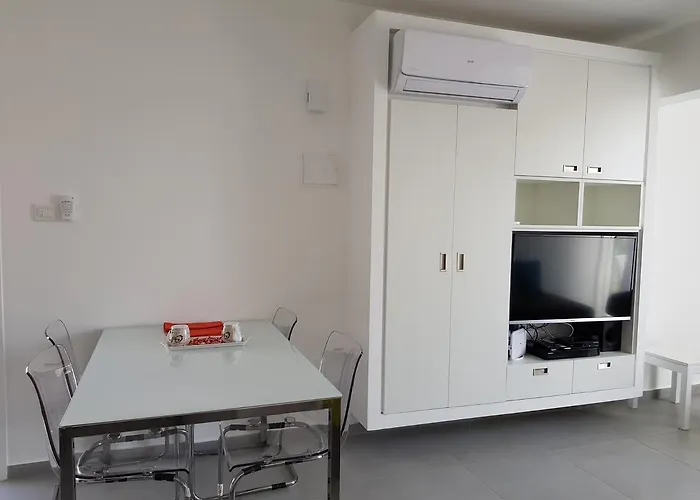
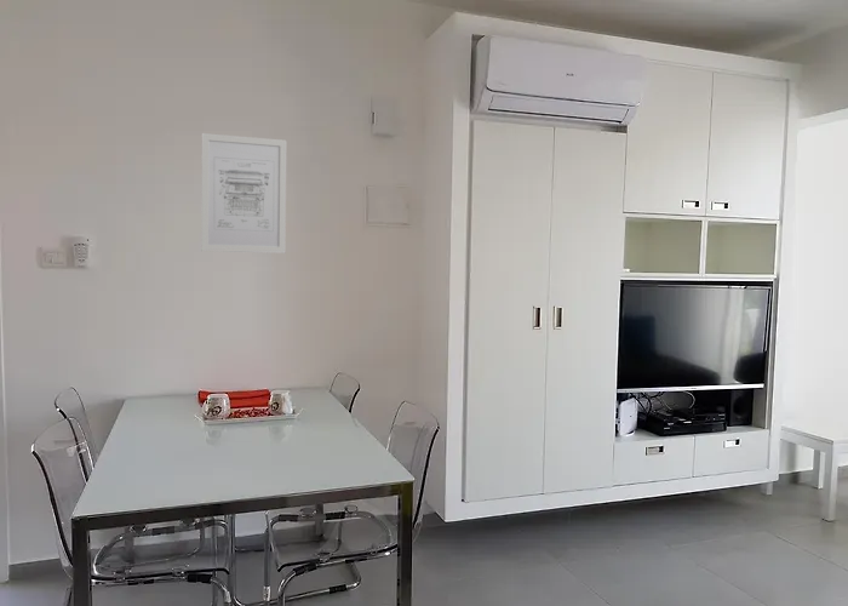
+ wall art (243, 194)
